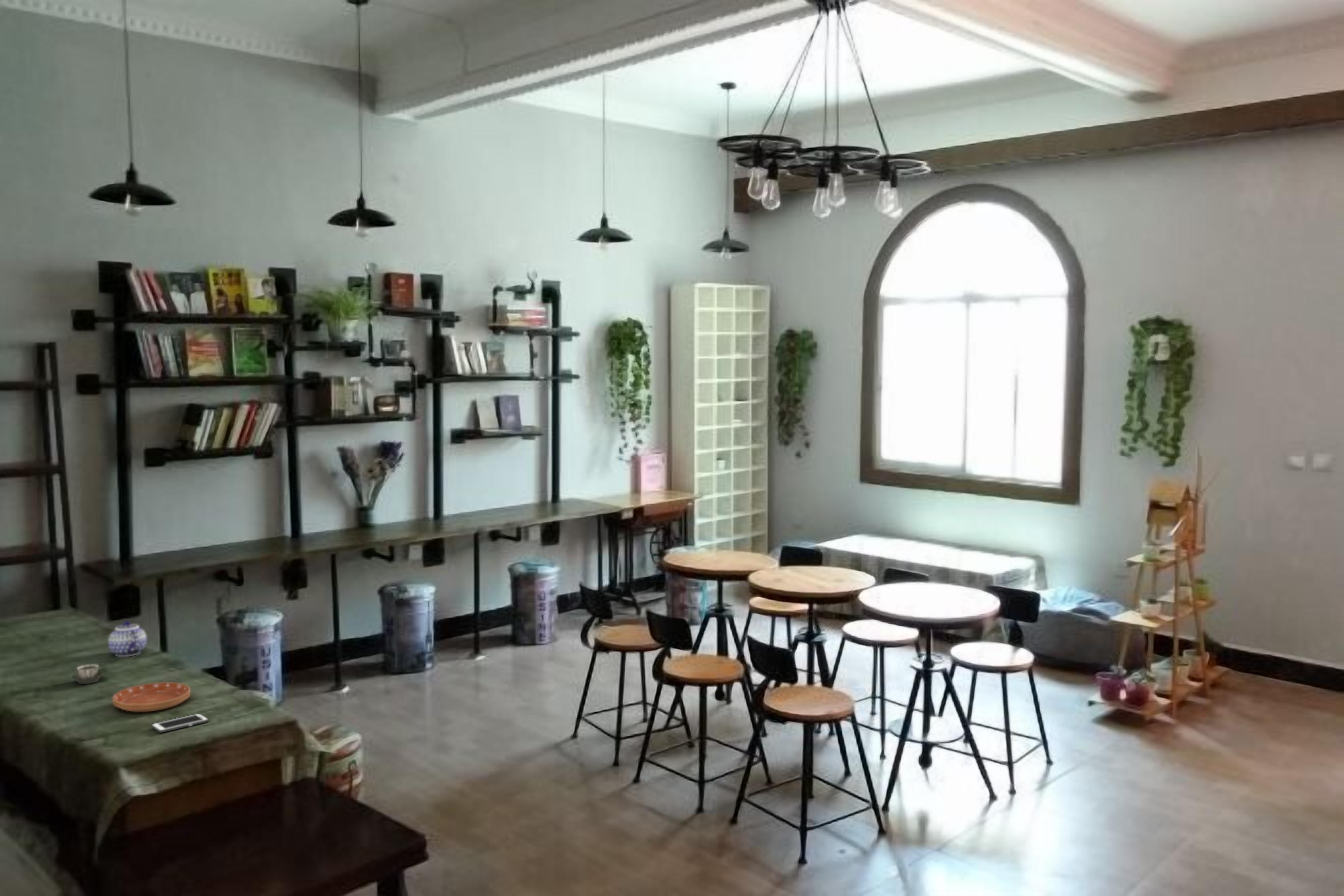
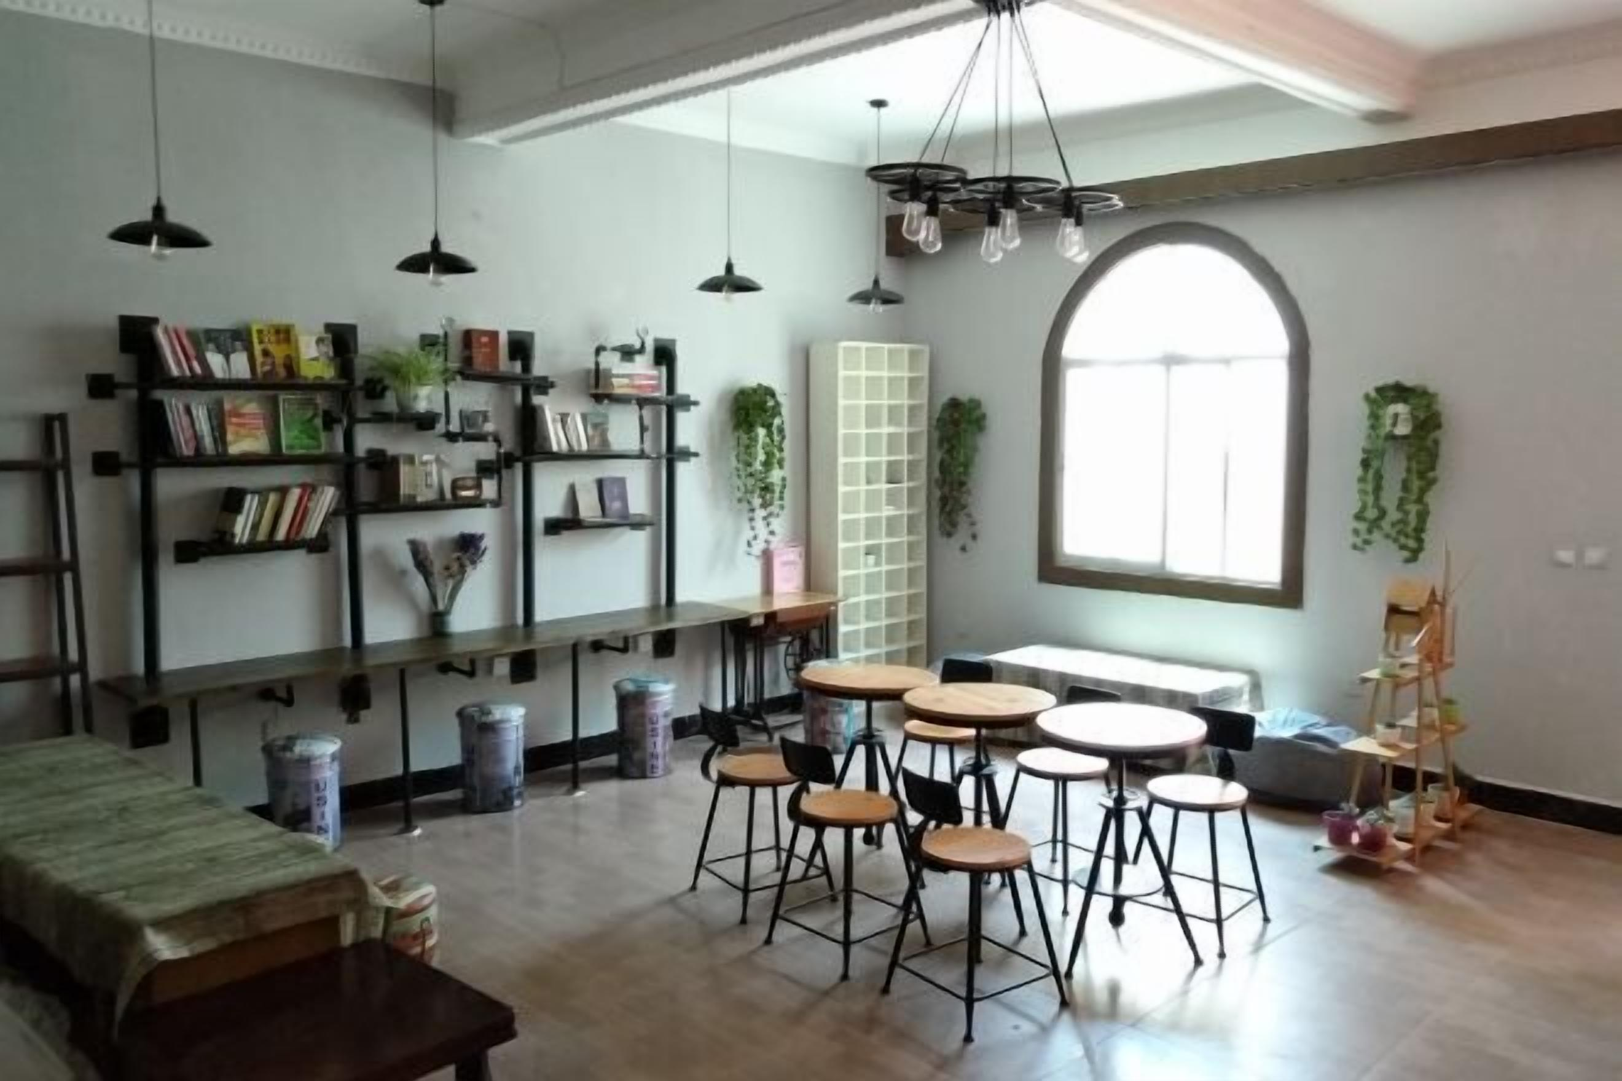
- cup (88, 674)
- teapot (127, 637)
- cell phone (180, 723)
- saucer (152, 698)
